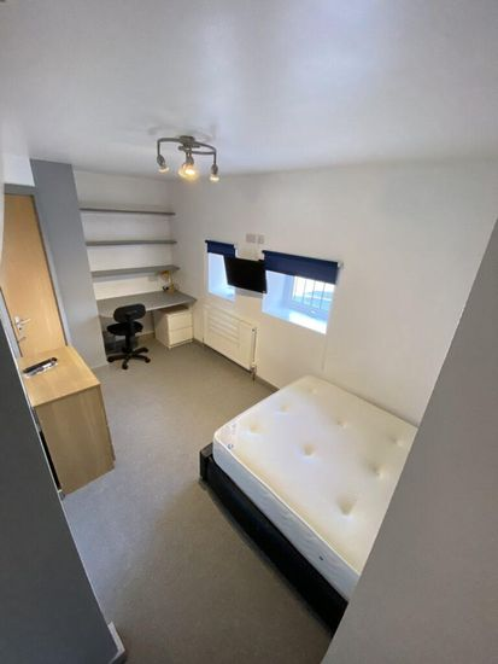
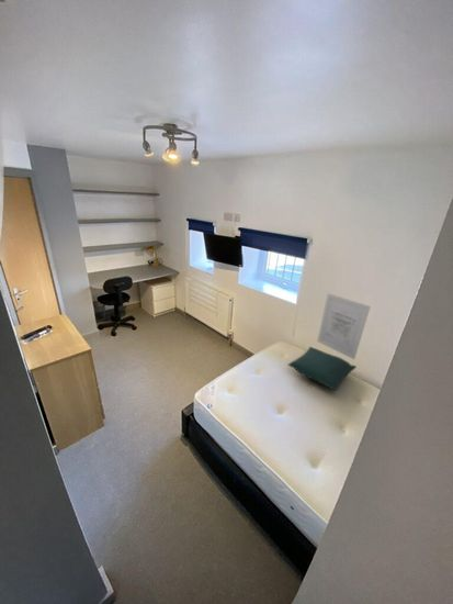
+ pillow (321, 366)
+ wall art (340, 325)
